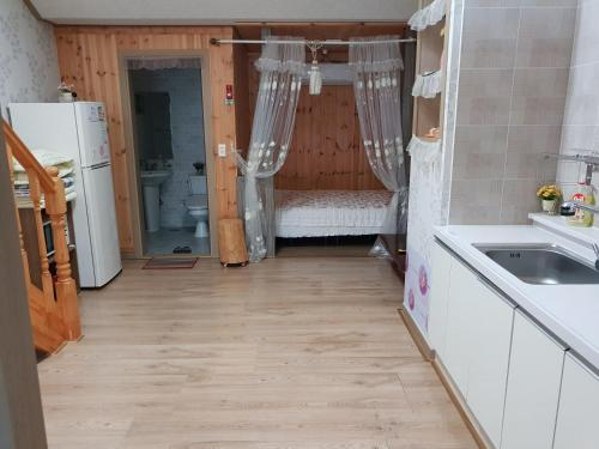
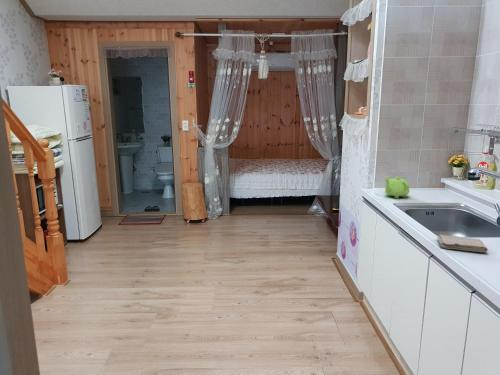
+ washcloth (460, 242)
+ teapot (393, 186)
